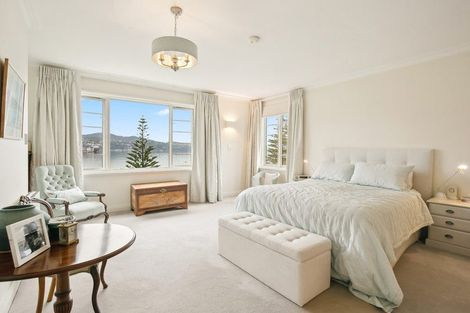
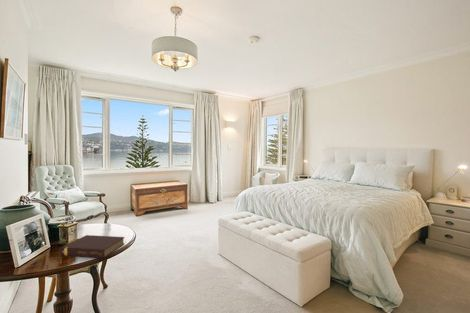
+ book (94, 245)
